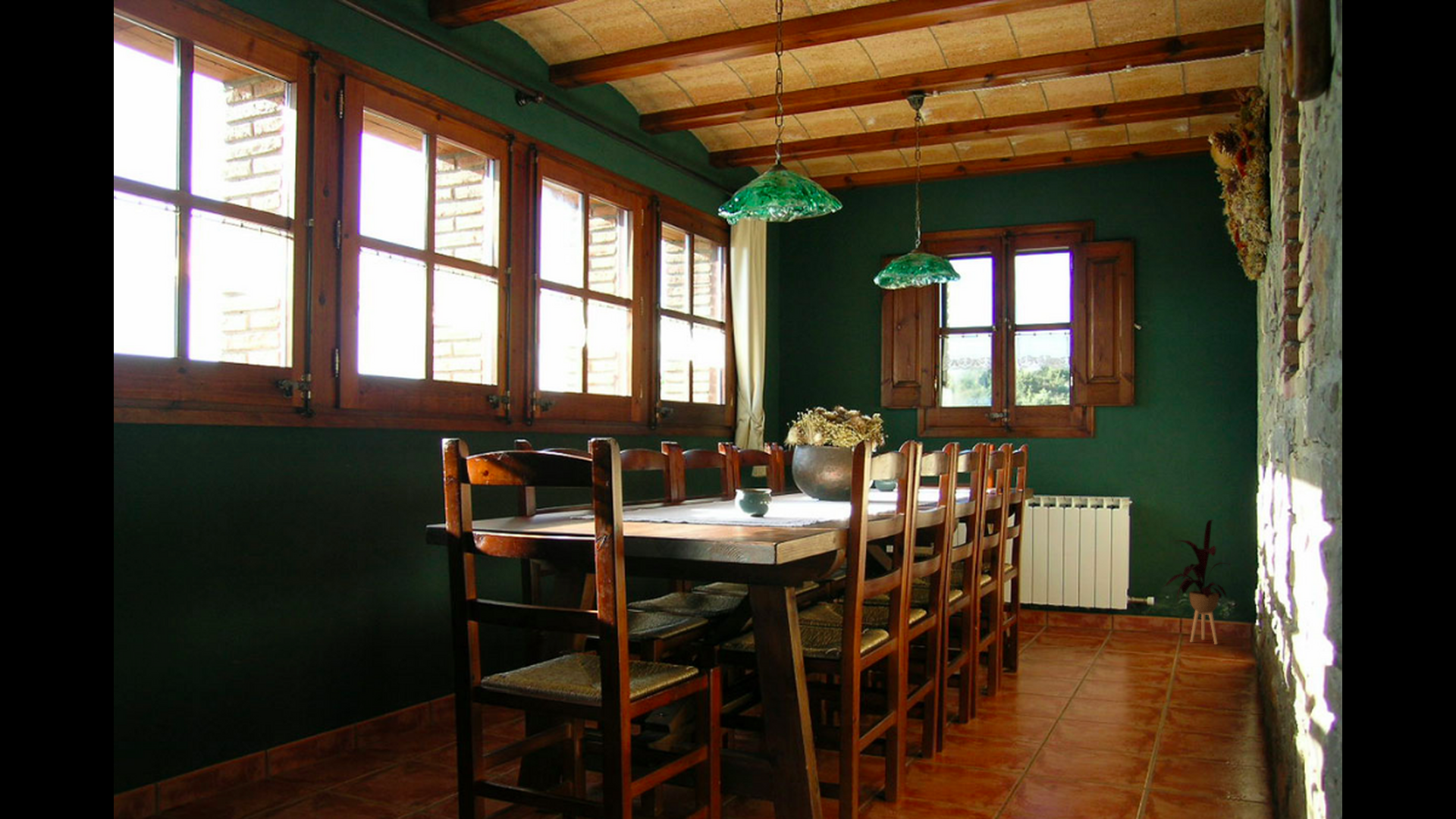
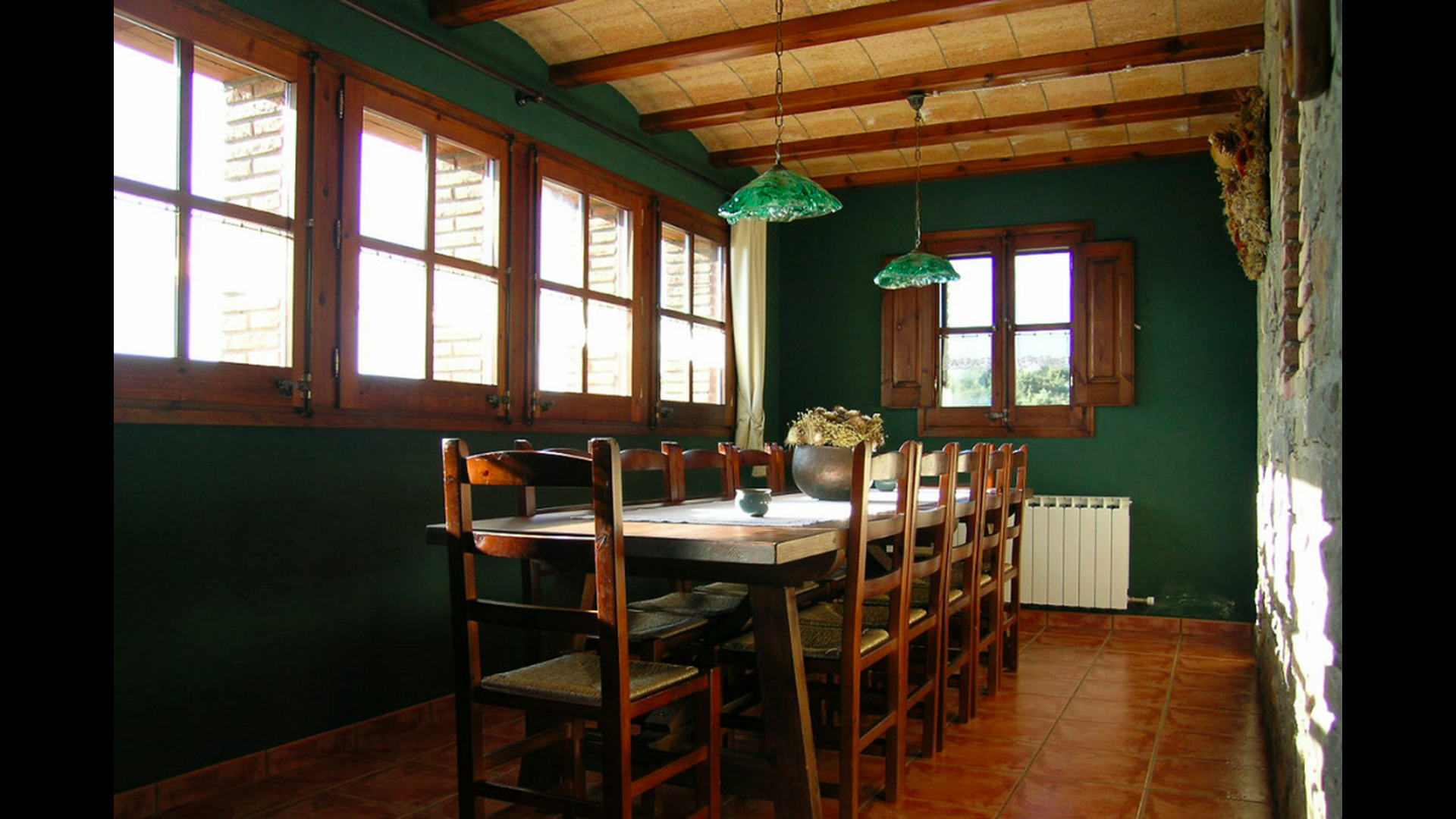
- house plant (1197, 579)
